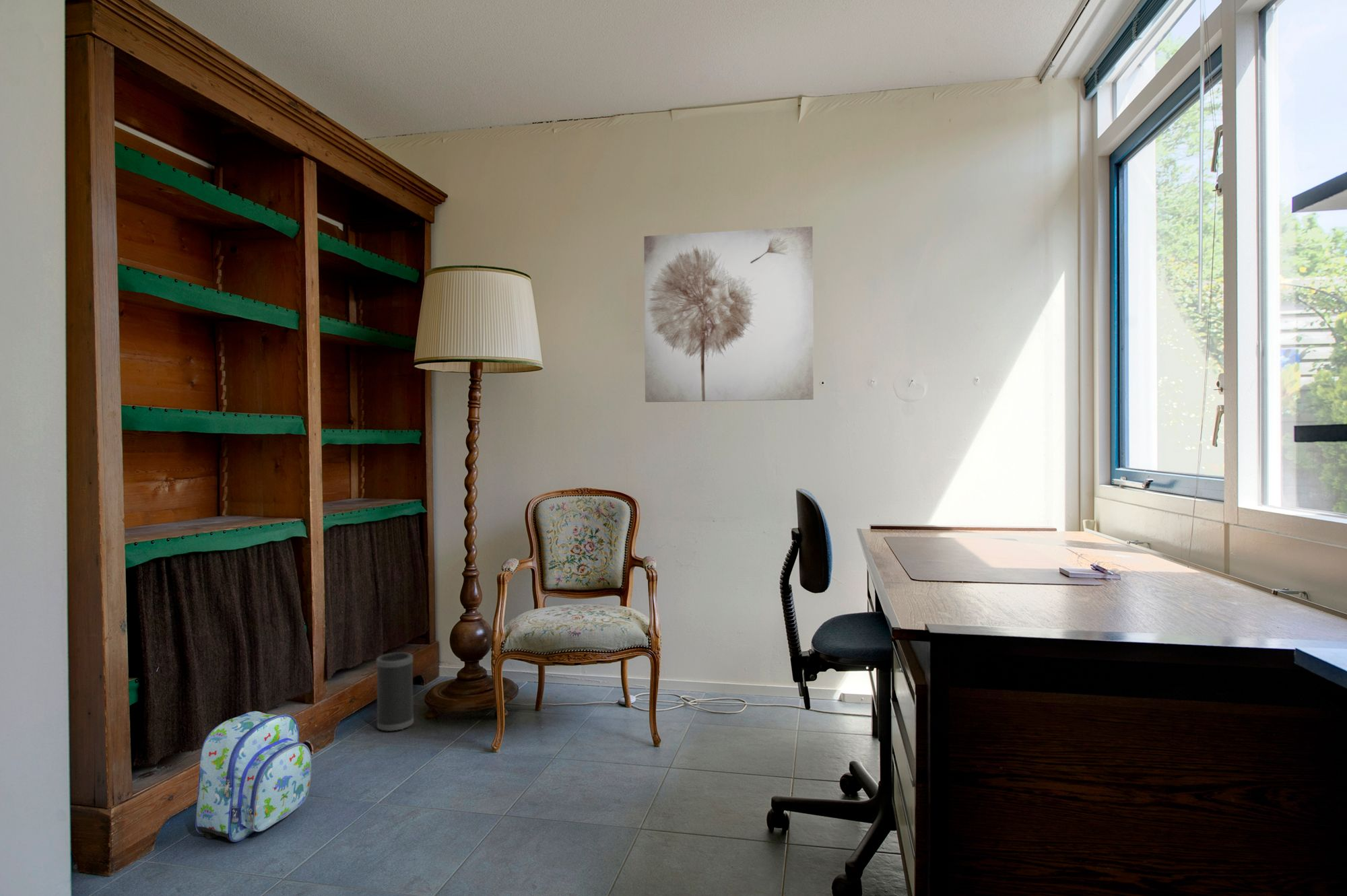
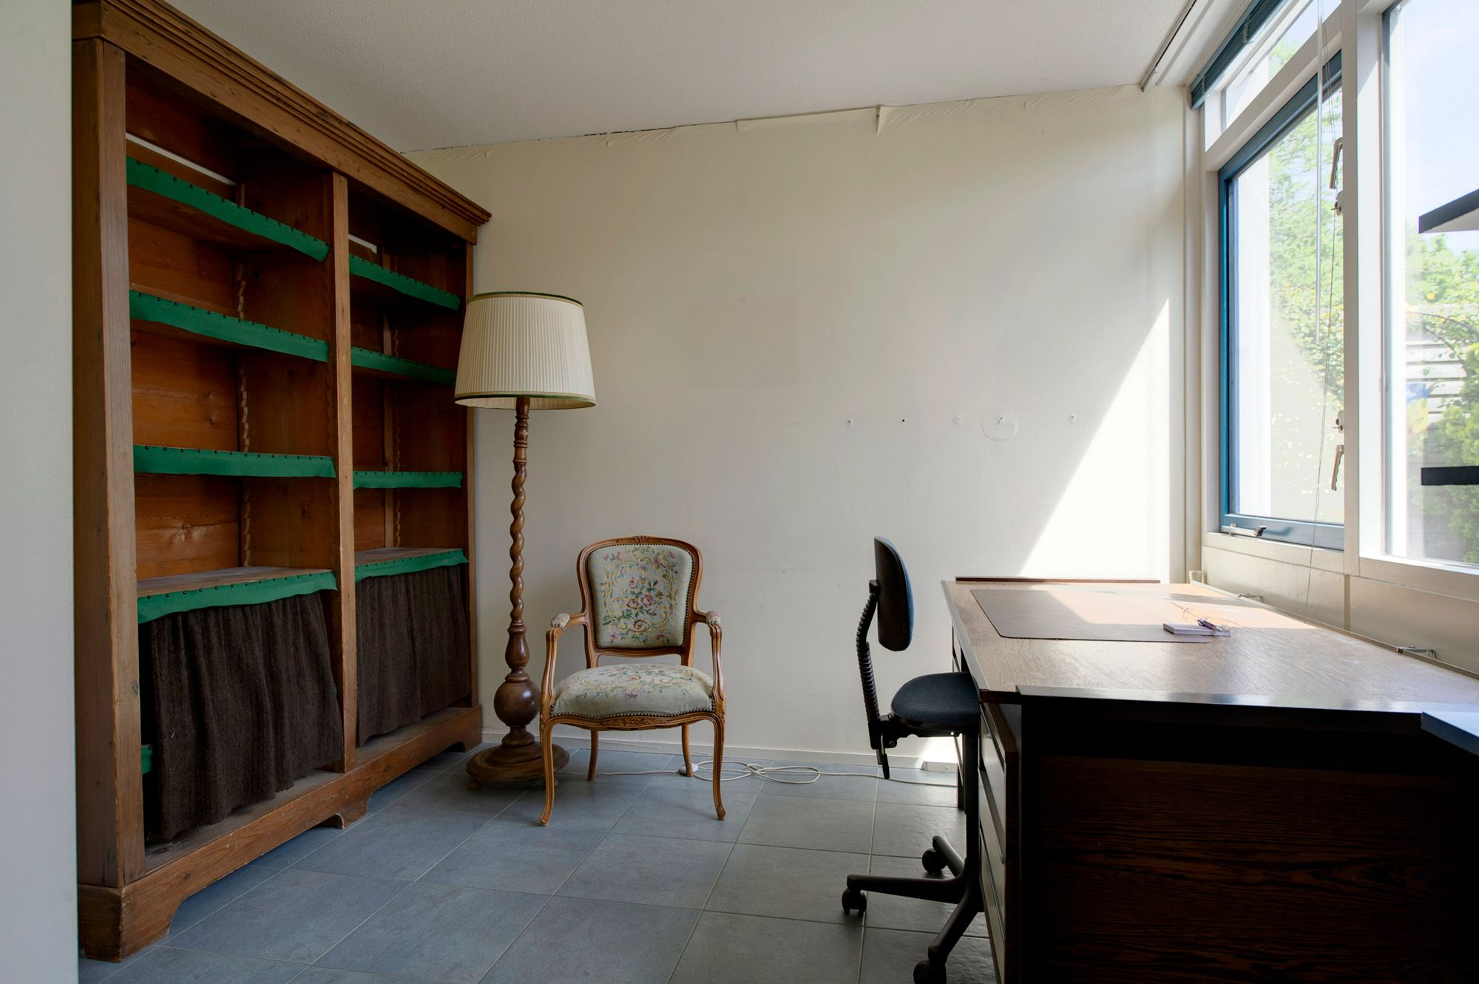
- speaker (395, 691)
- wall art (727, 316)
- backpack (259, 770)
